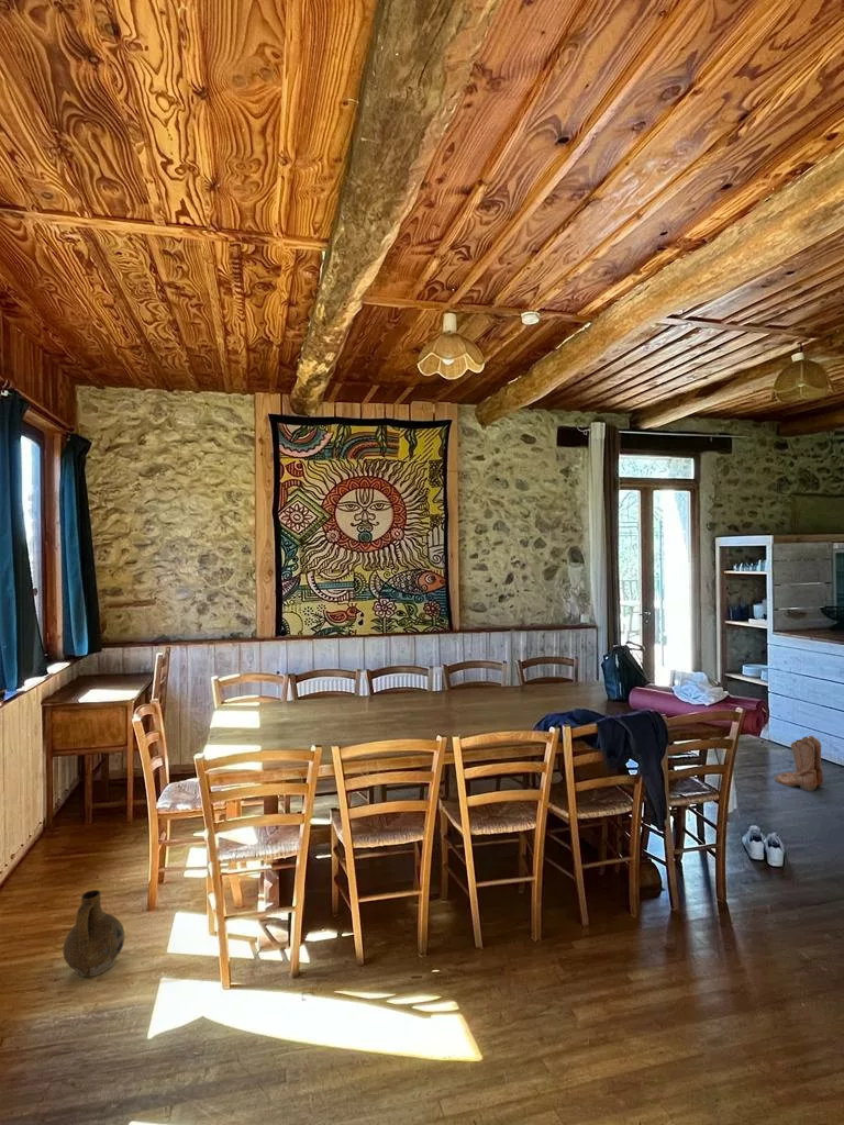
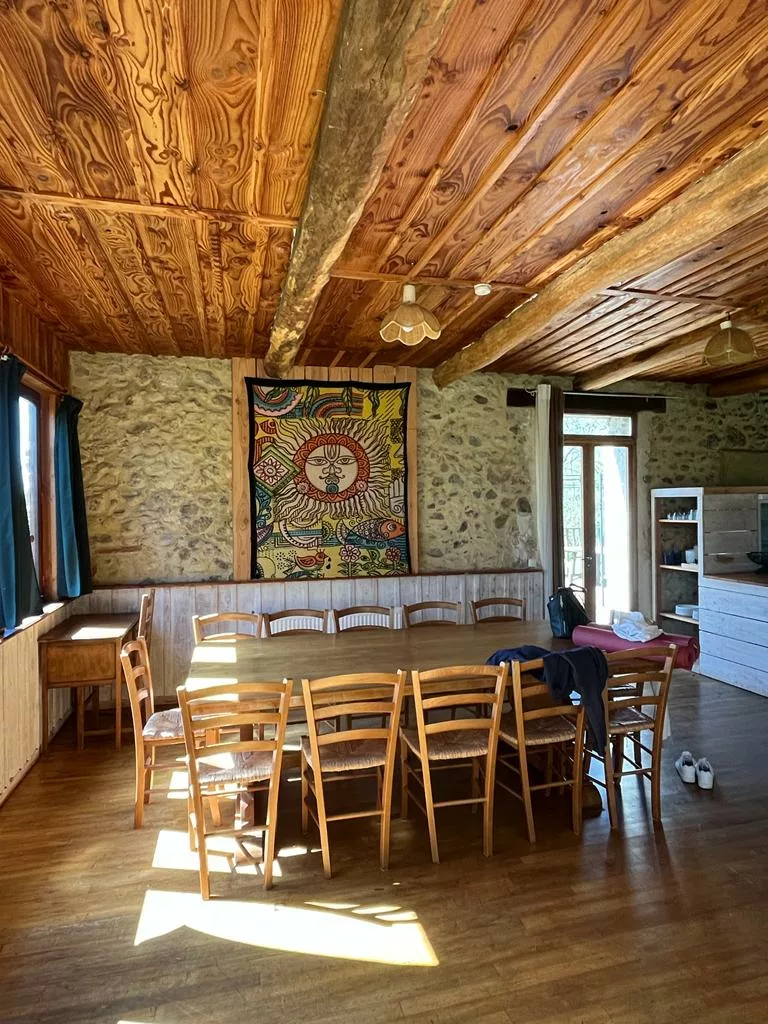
- boots (798, 759)
- ceramic jug (93, 929)
